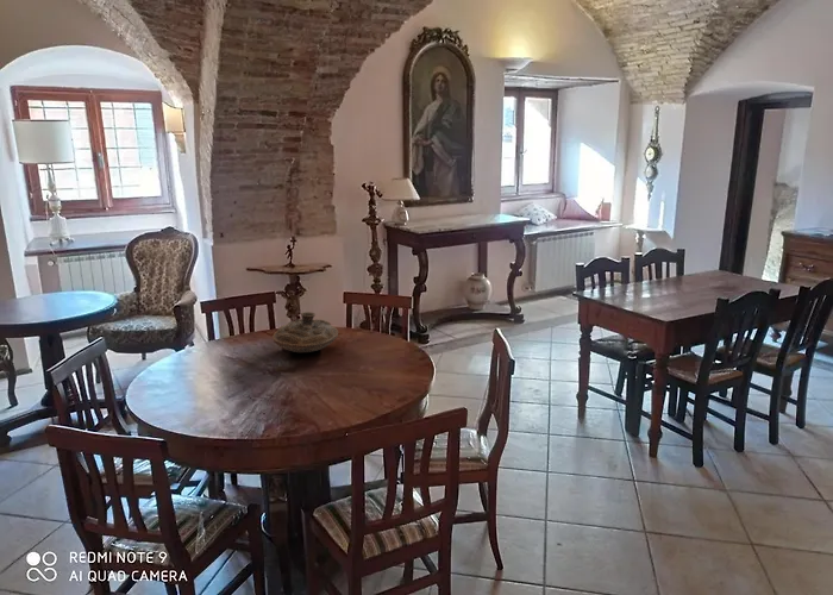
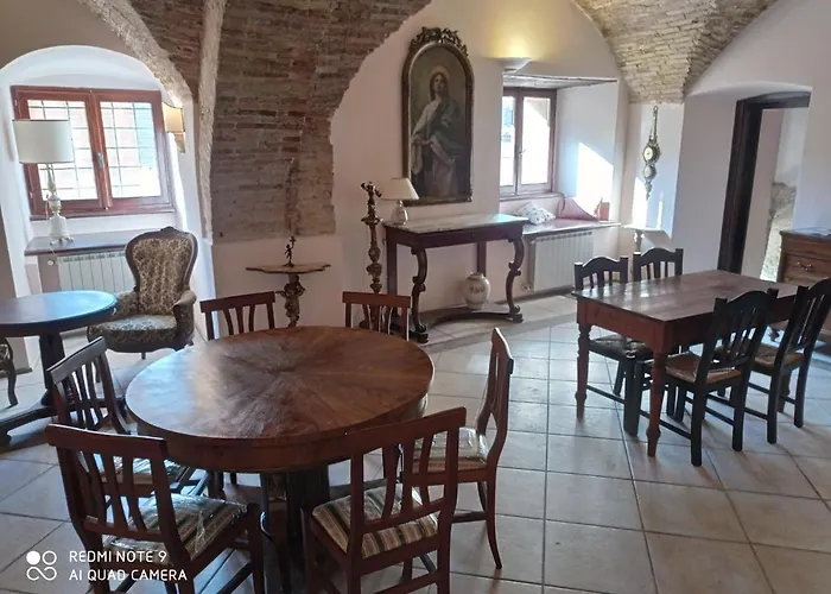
- decorative bowl (305, 331)
